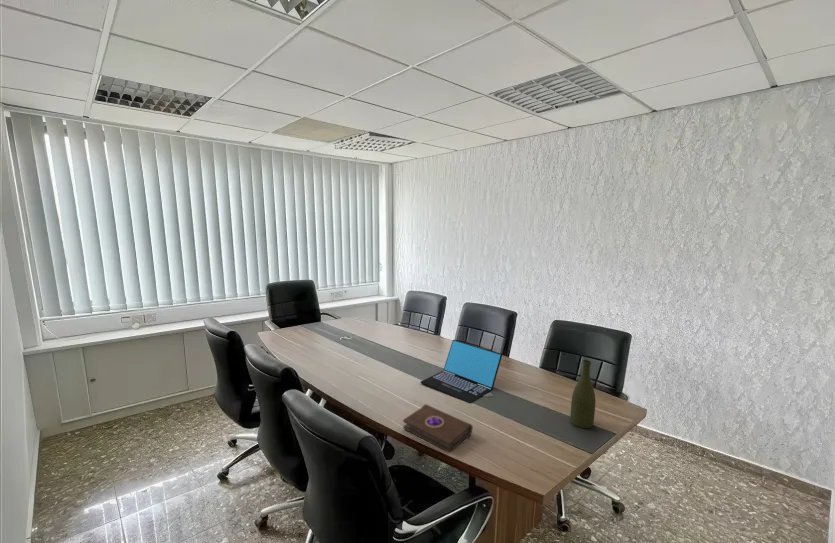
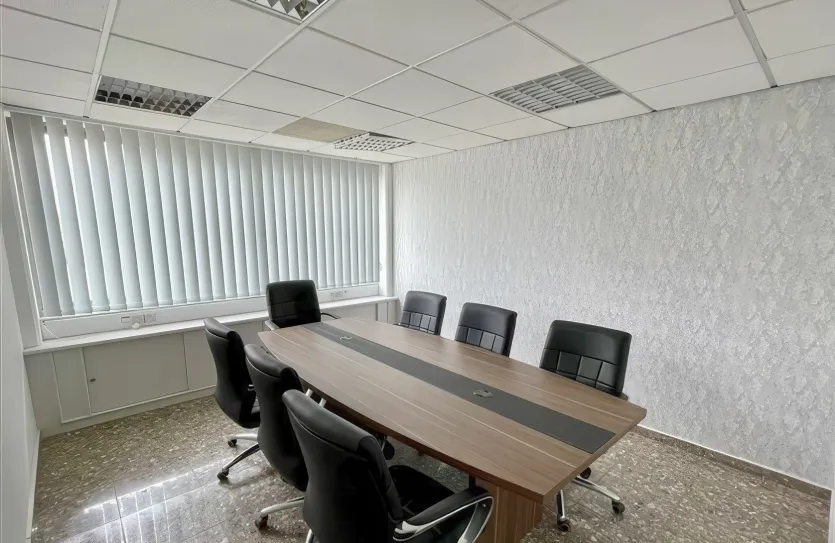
- book (437, 425)
- laptop (461, 368)
- bottle (584, 392)
